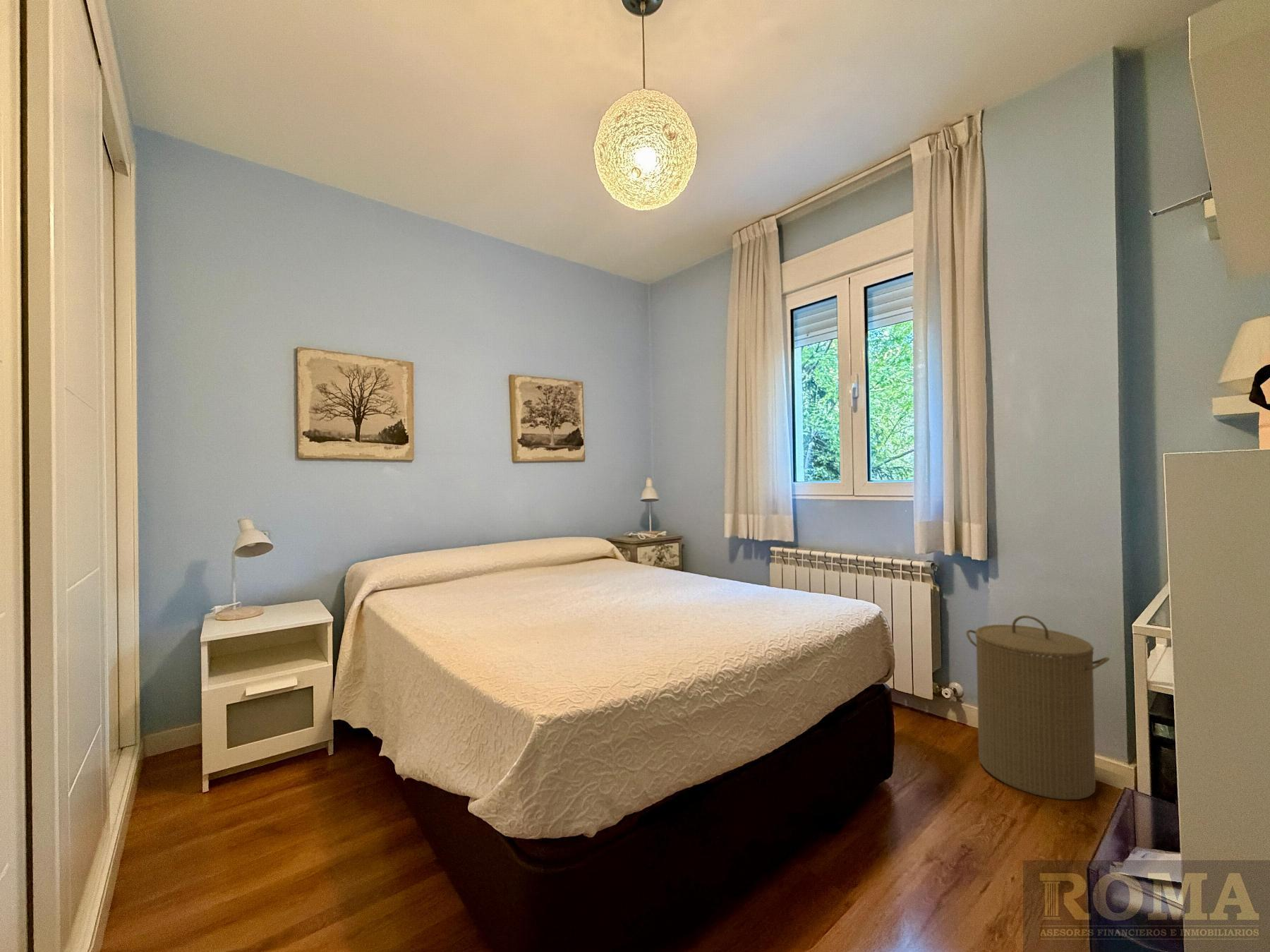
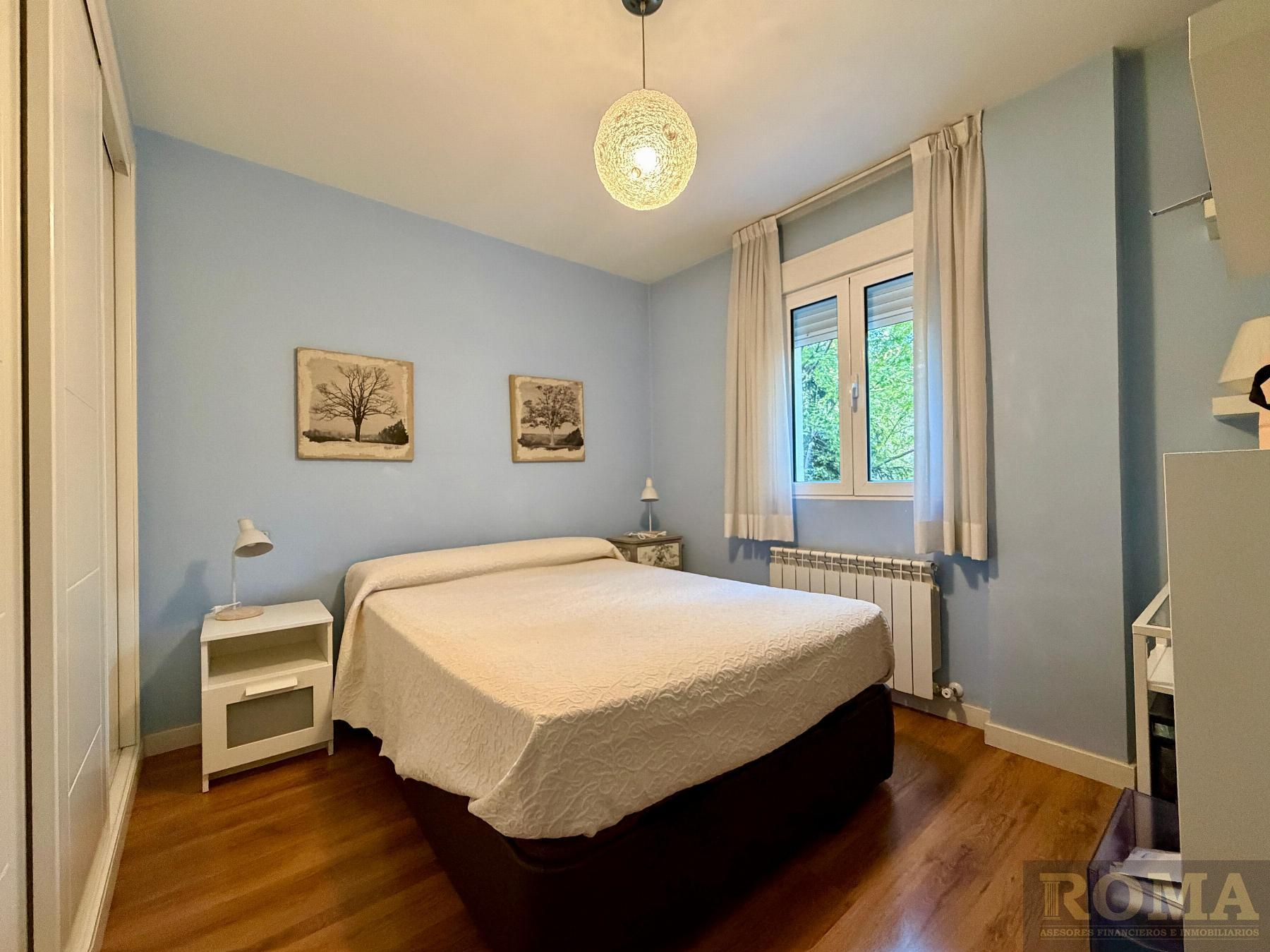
- laundry hamper (1032, 694)
